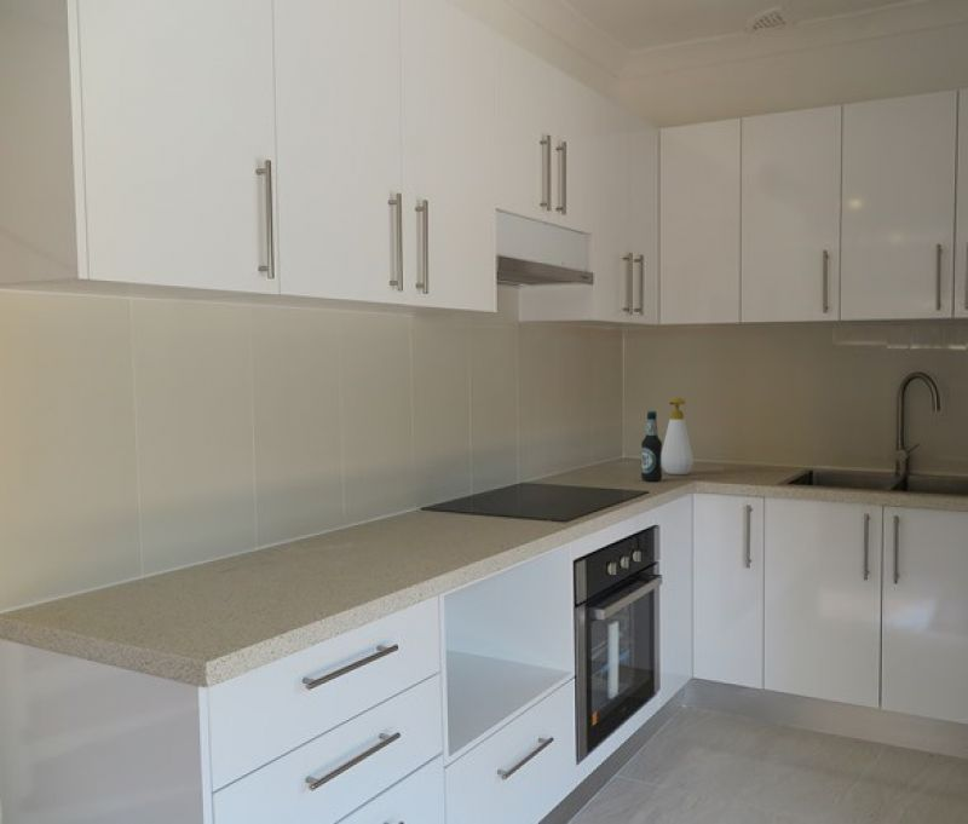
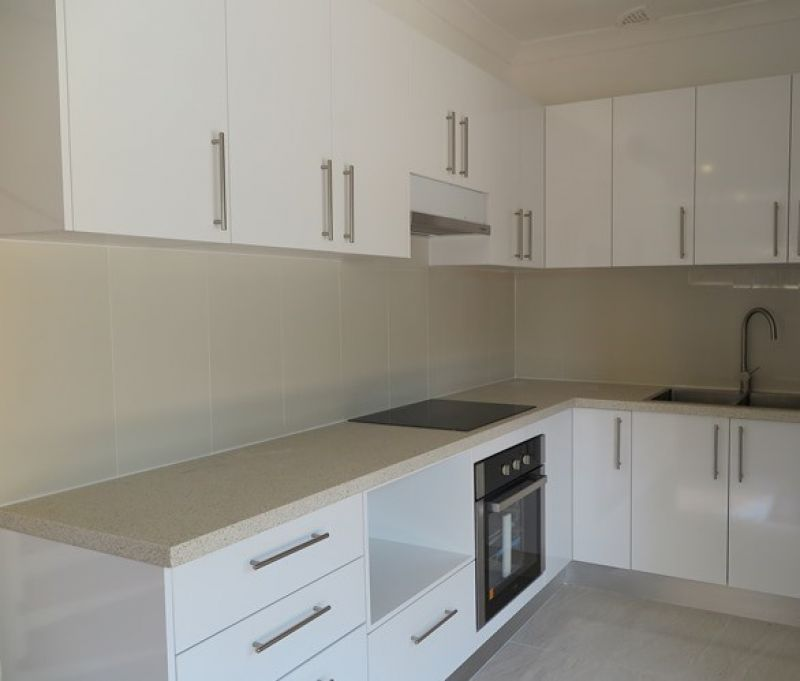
- bottle (651, 445)
- soap bottle (675, 436)
